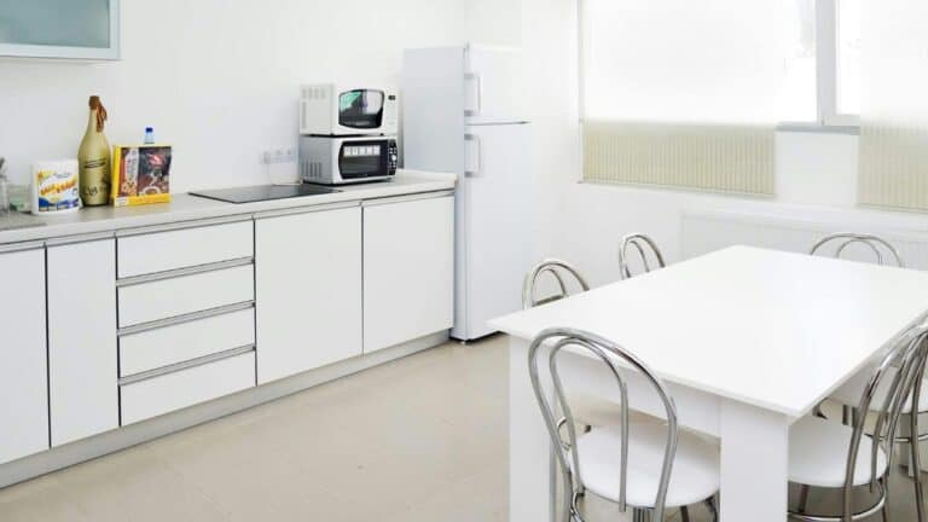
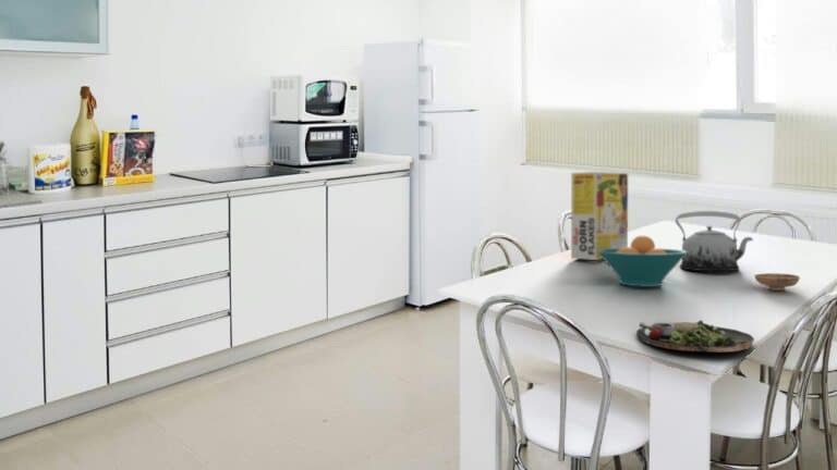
+ cereal box (599, 214)
+ dinner plate (693, 329)
+ teapot (714, 239)
+ bowl (776, 282)
+ fruit bowl (641, 260)
